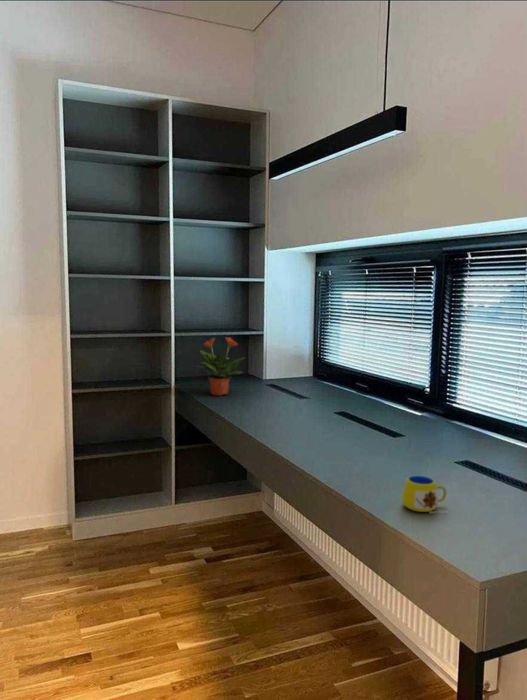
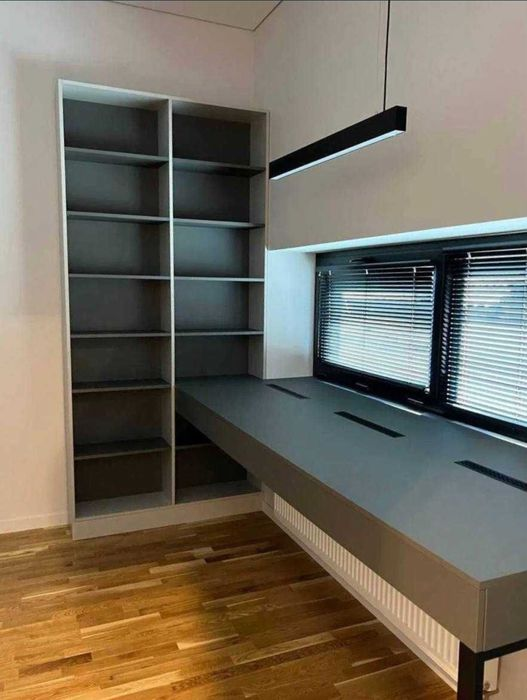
- potted plant (219, 365)
- mug (425, 493)
